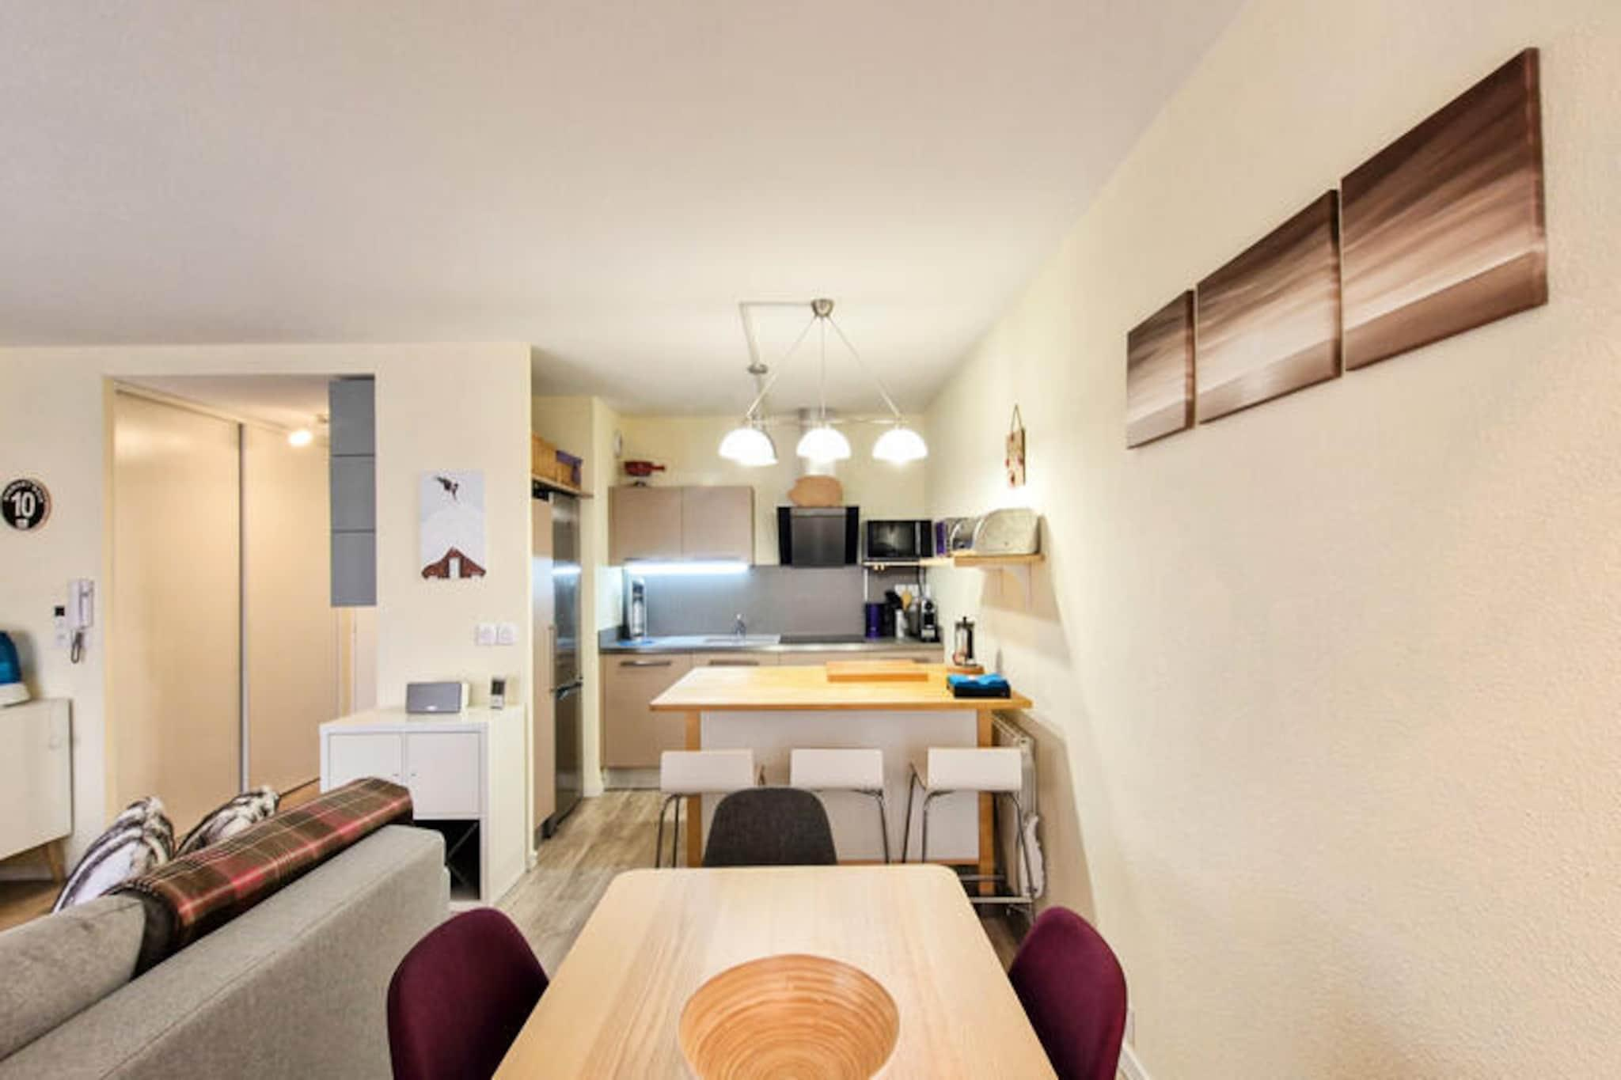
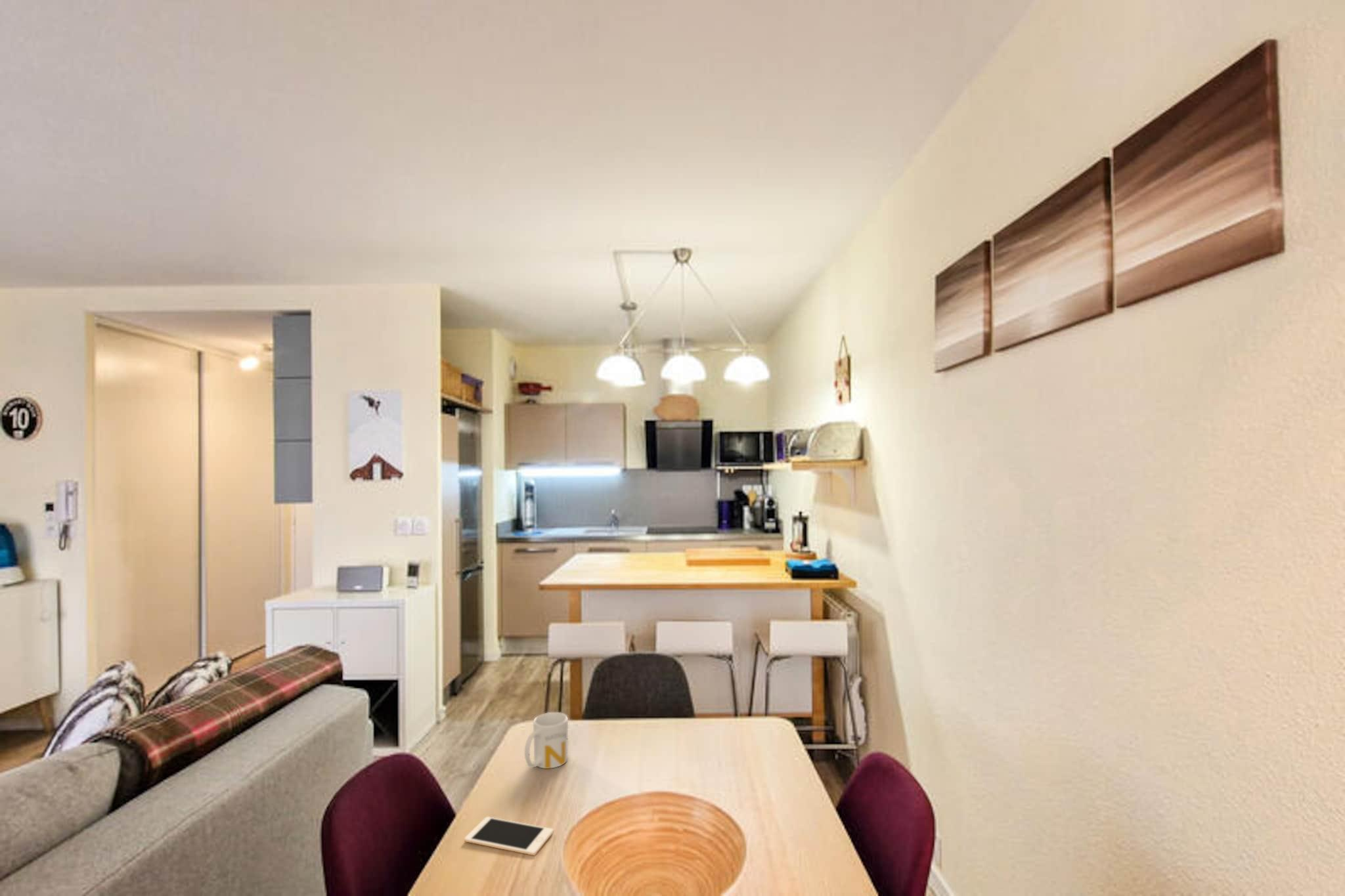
+ cell phone (509, 835)
+ mug (548, 742)
